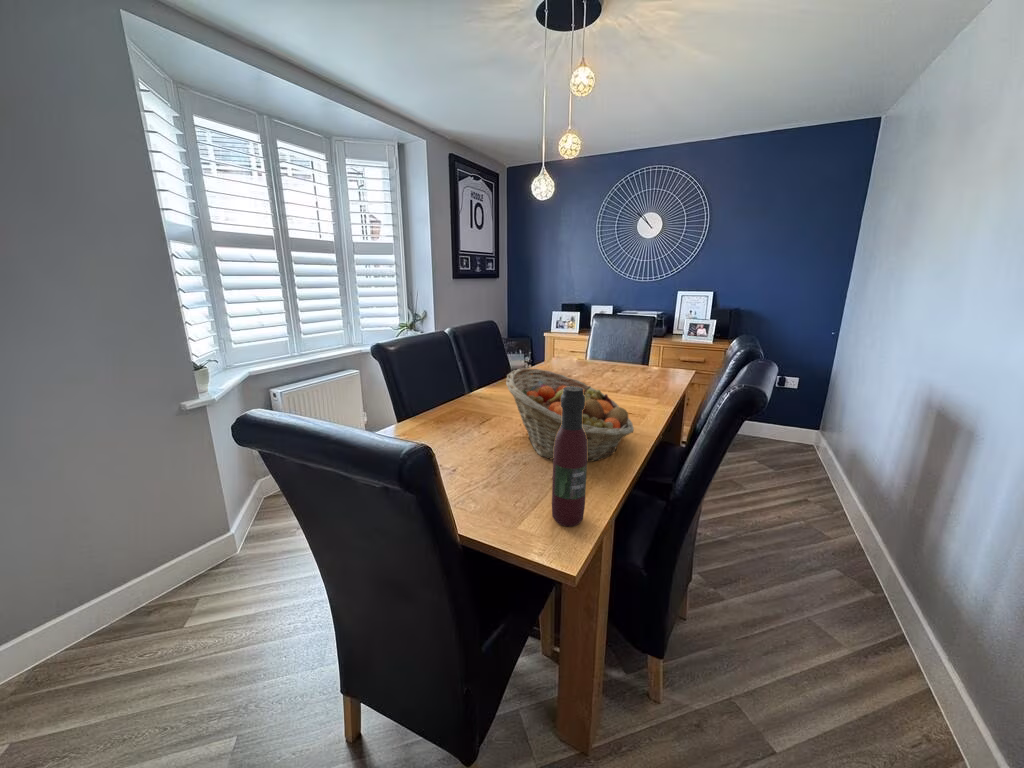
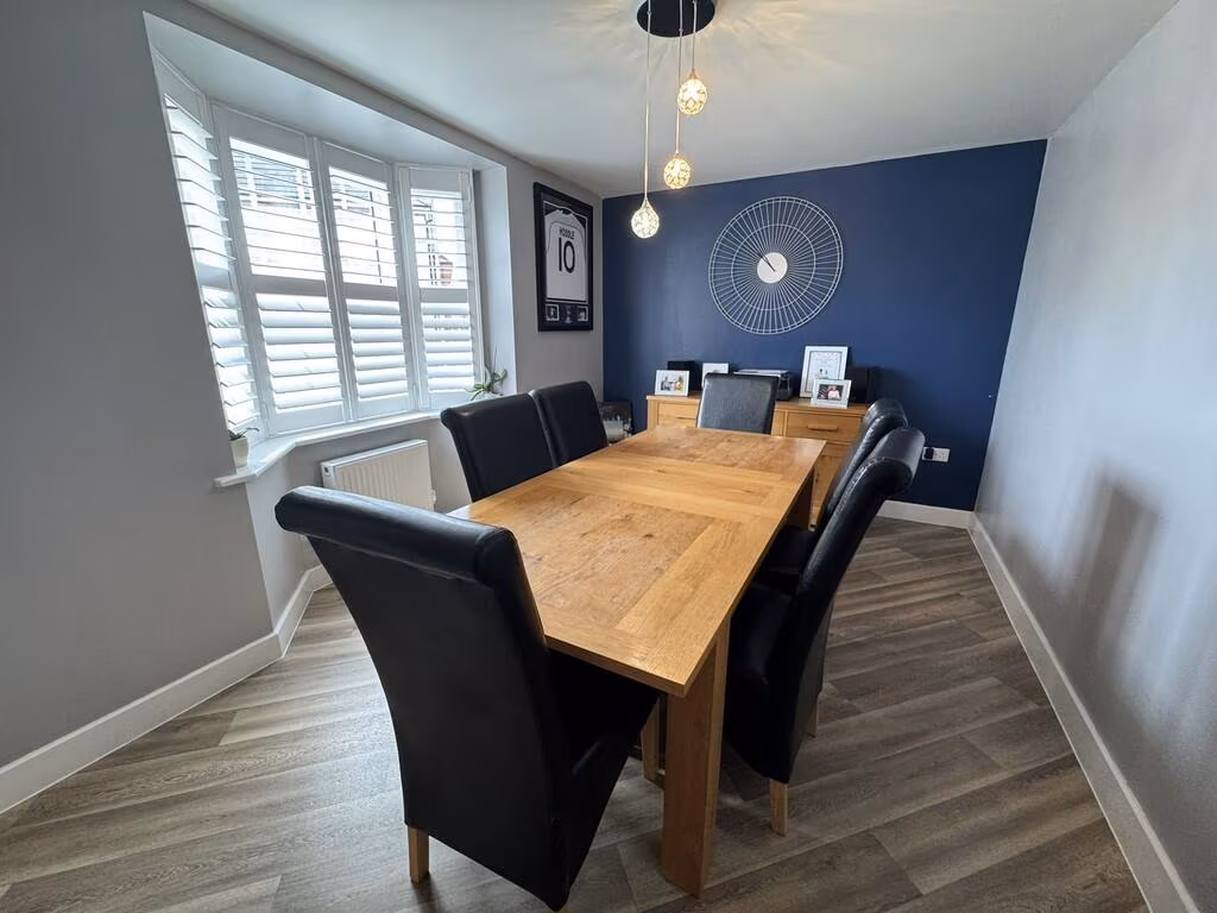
- wine bottle (570, 456)
- fruit basket (561, 409)
